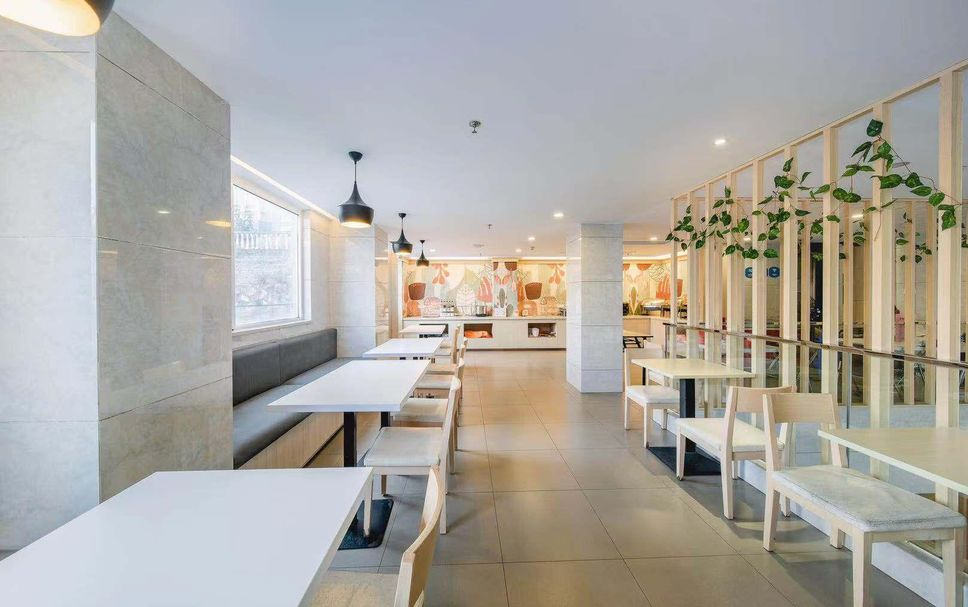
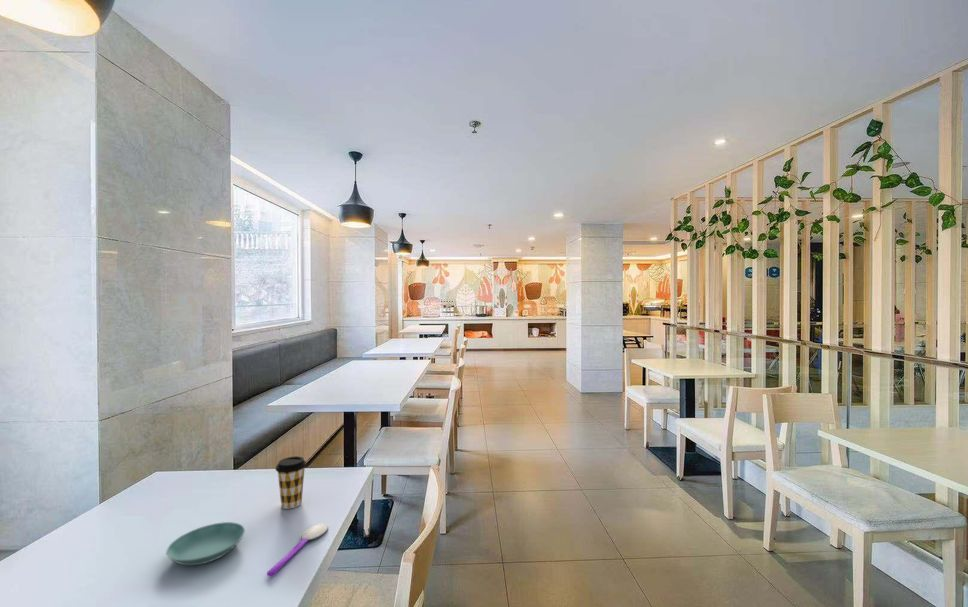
+ spoon (299, 545)
+ coffee cup (291, 482)
+ saucer (207, 545)
